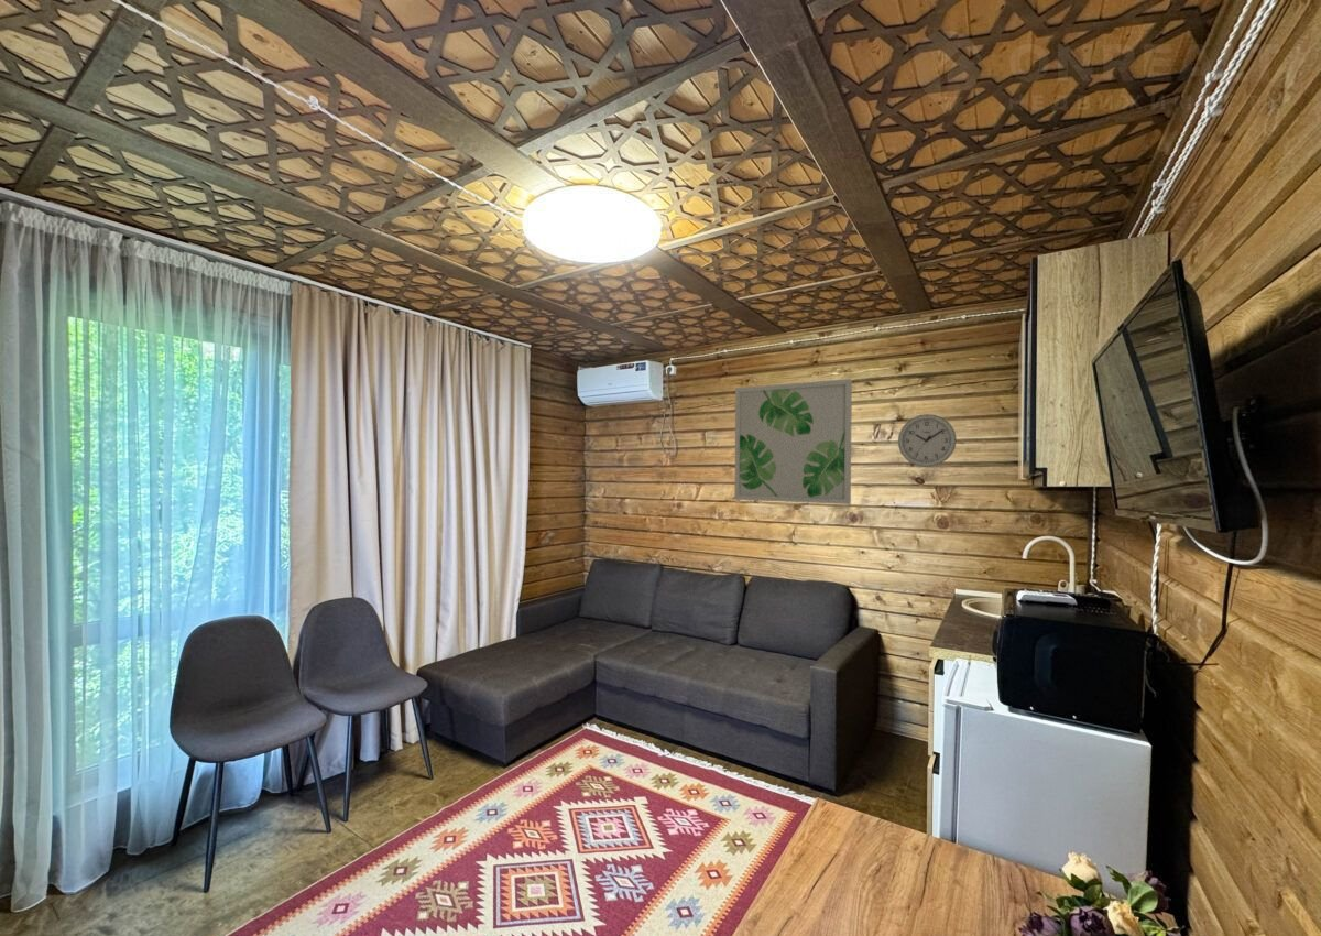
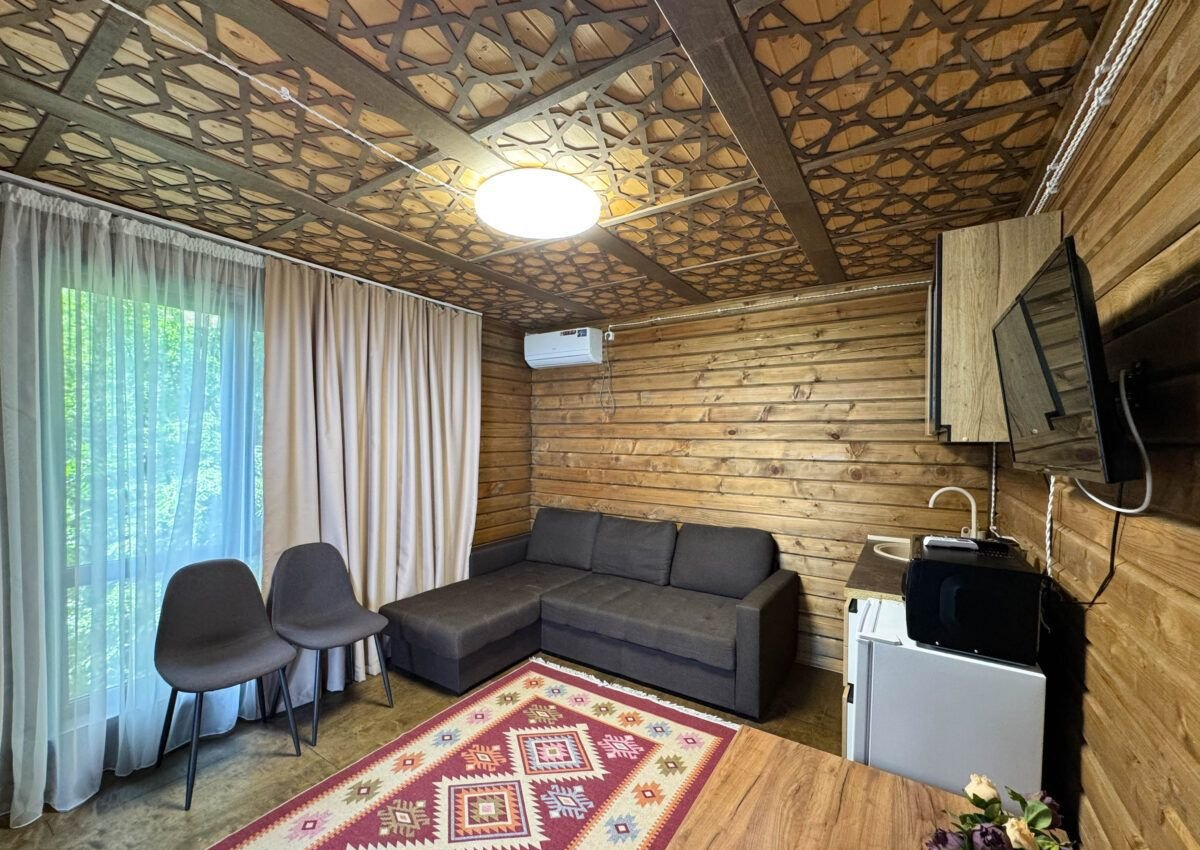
- wall art (789, 443)
- wall clock (926, 440)
